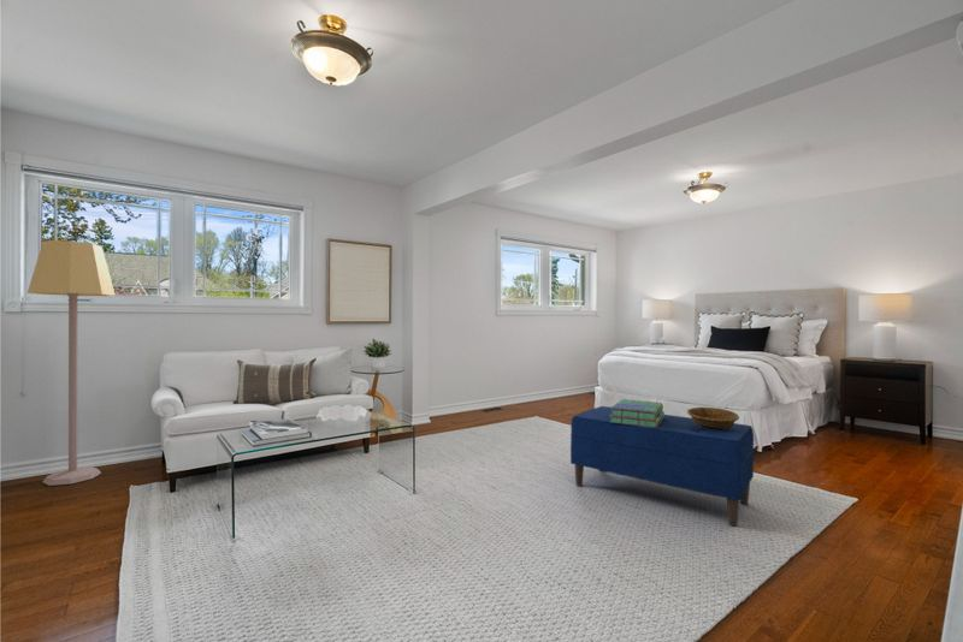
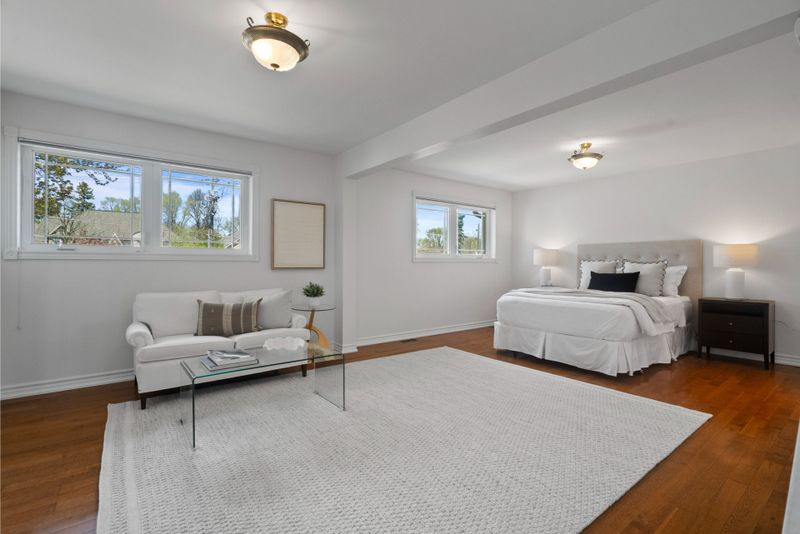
- decorative bowl (711, 418)
- bench (657, 457)
- stack of books (637, 411)
- lamp (72, 361)
